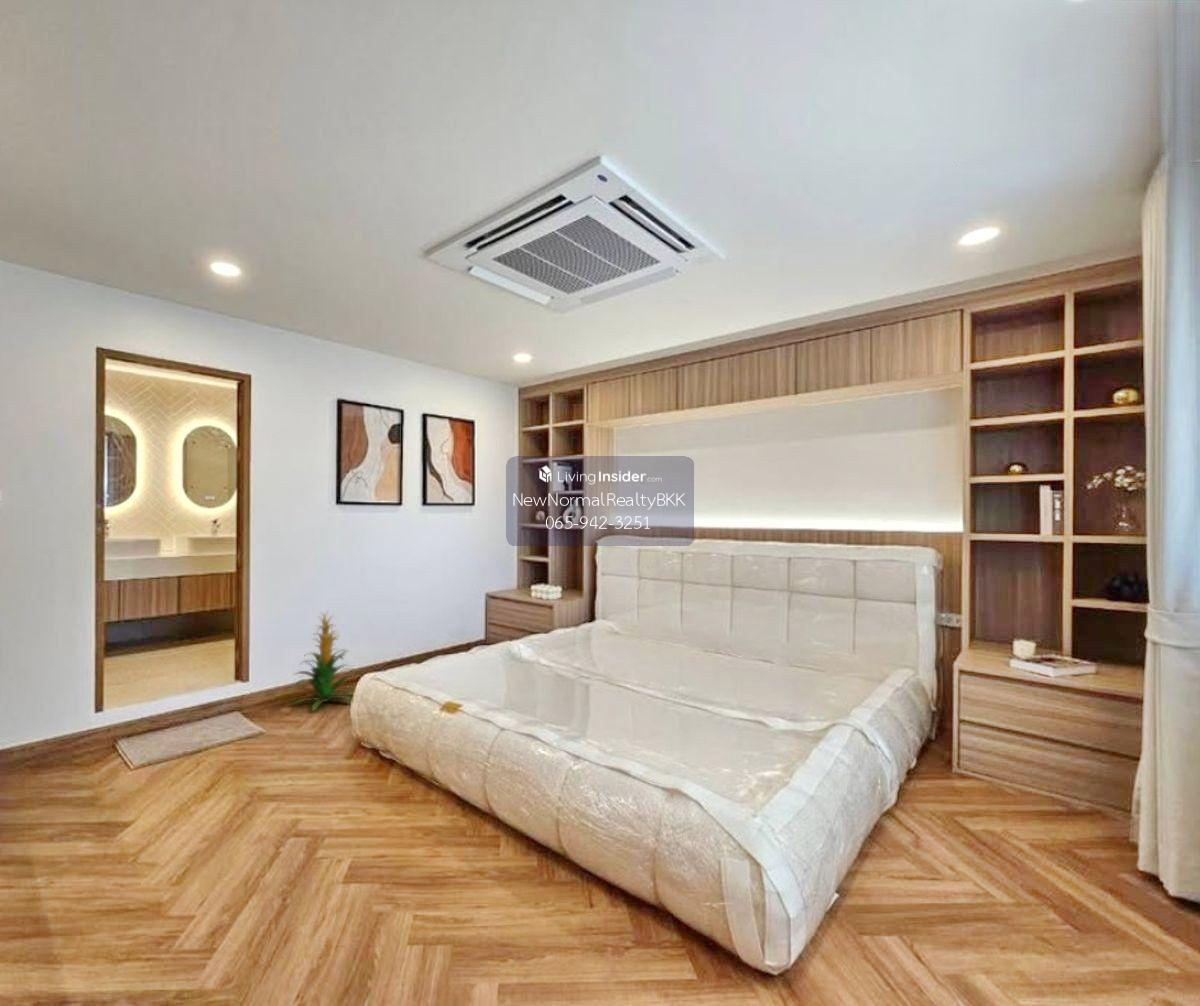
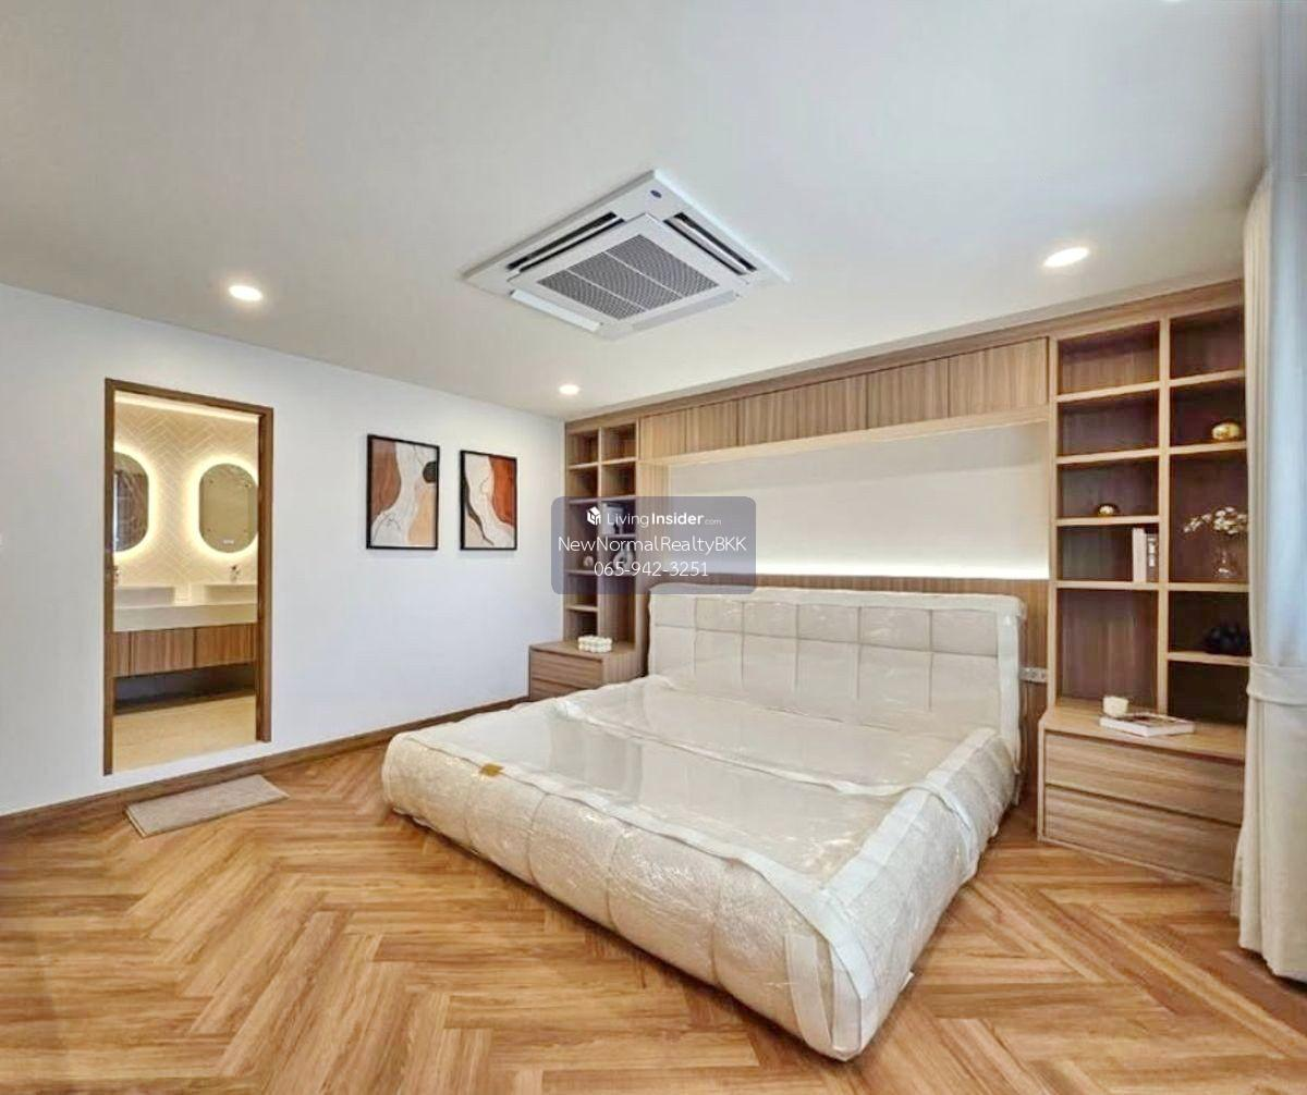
- indoor plant (325, 655)
